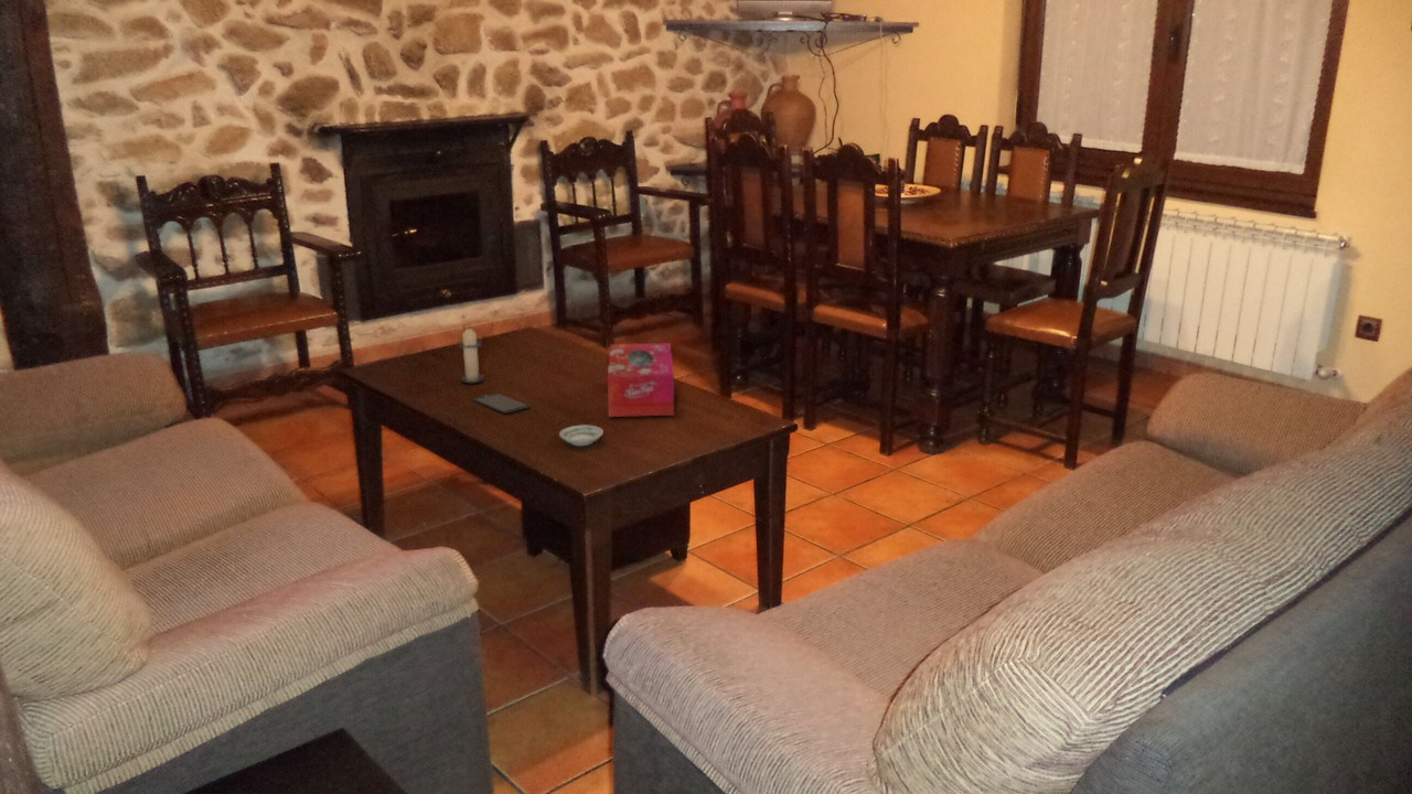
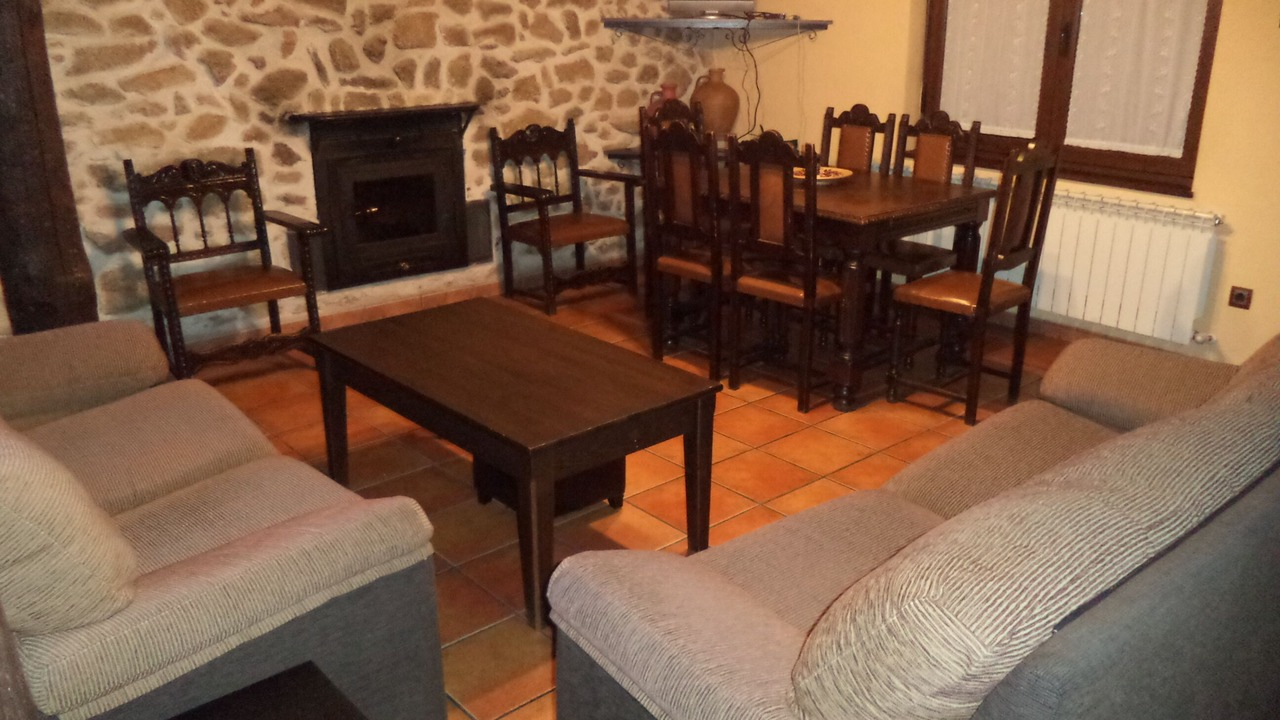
- saucer (581, 437)
- smartphone (501, 401)
- tissue box (641, 377)
- candle (470, 353)
